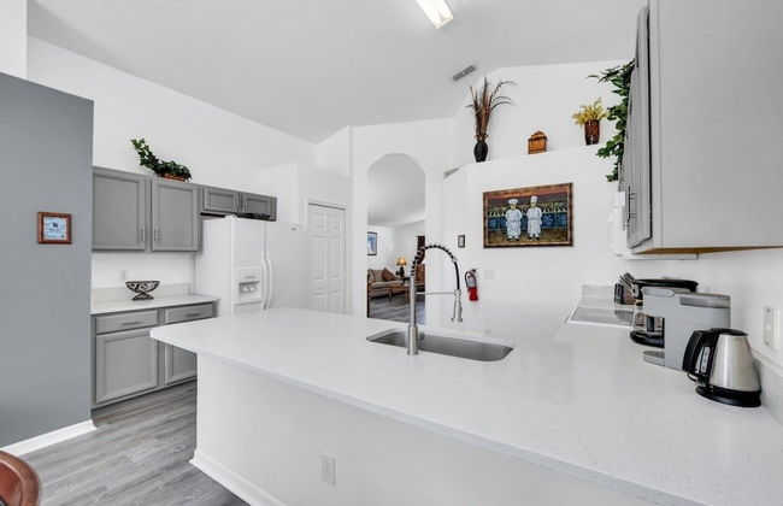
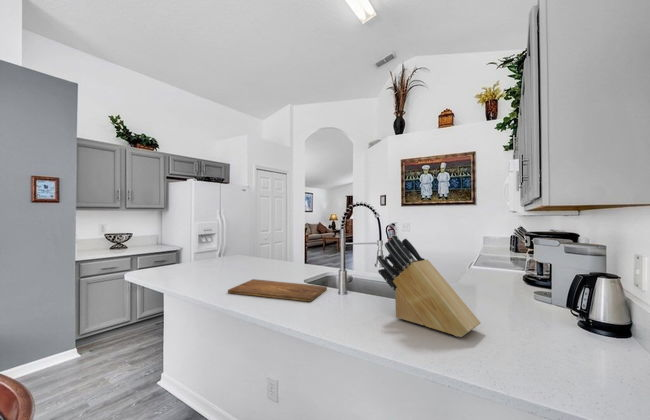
+ cutting board (278, 289)
+ knife block (423, 278)
